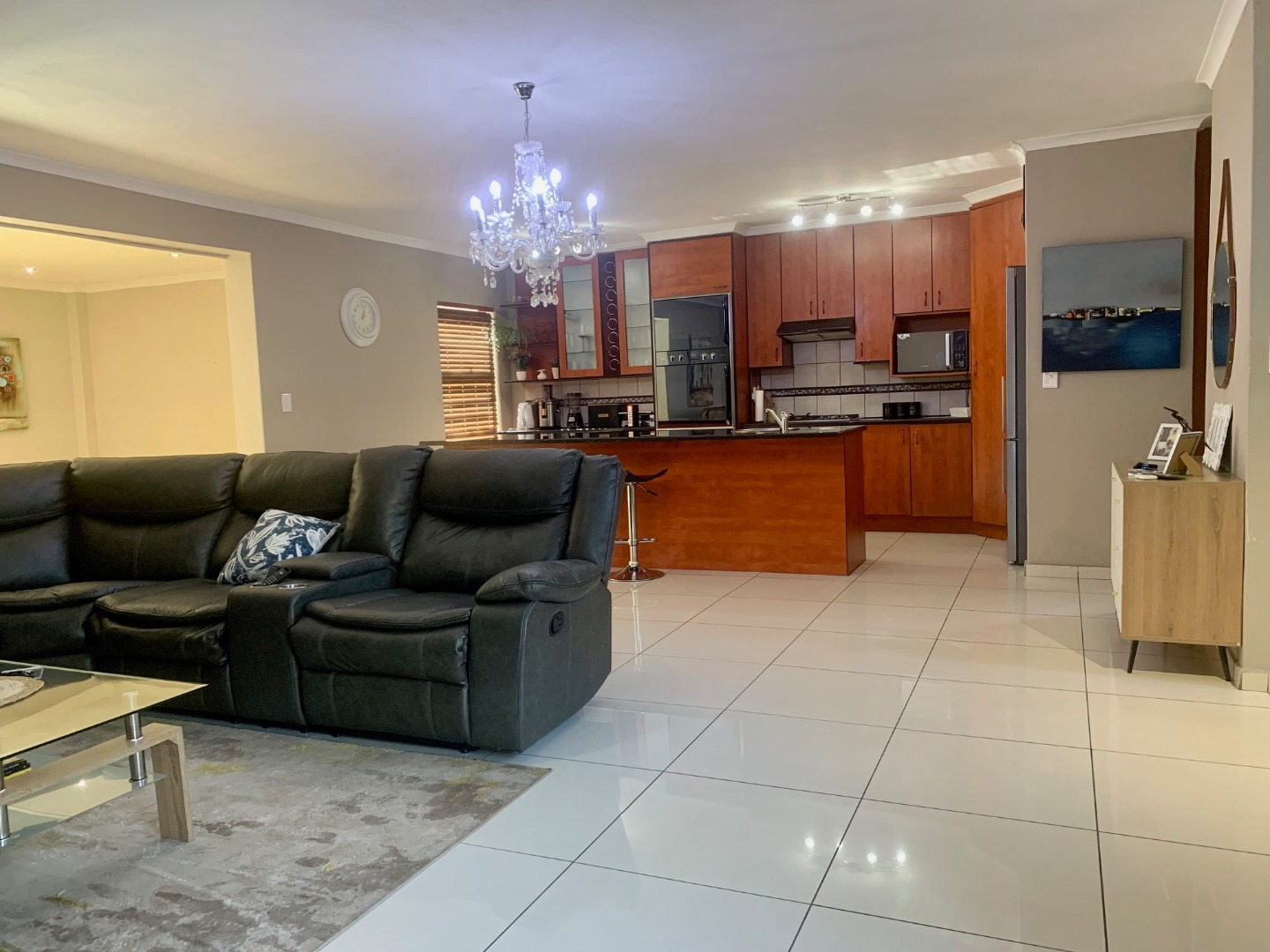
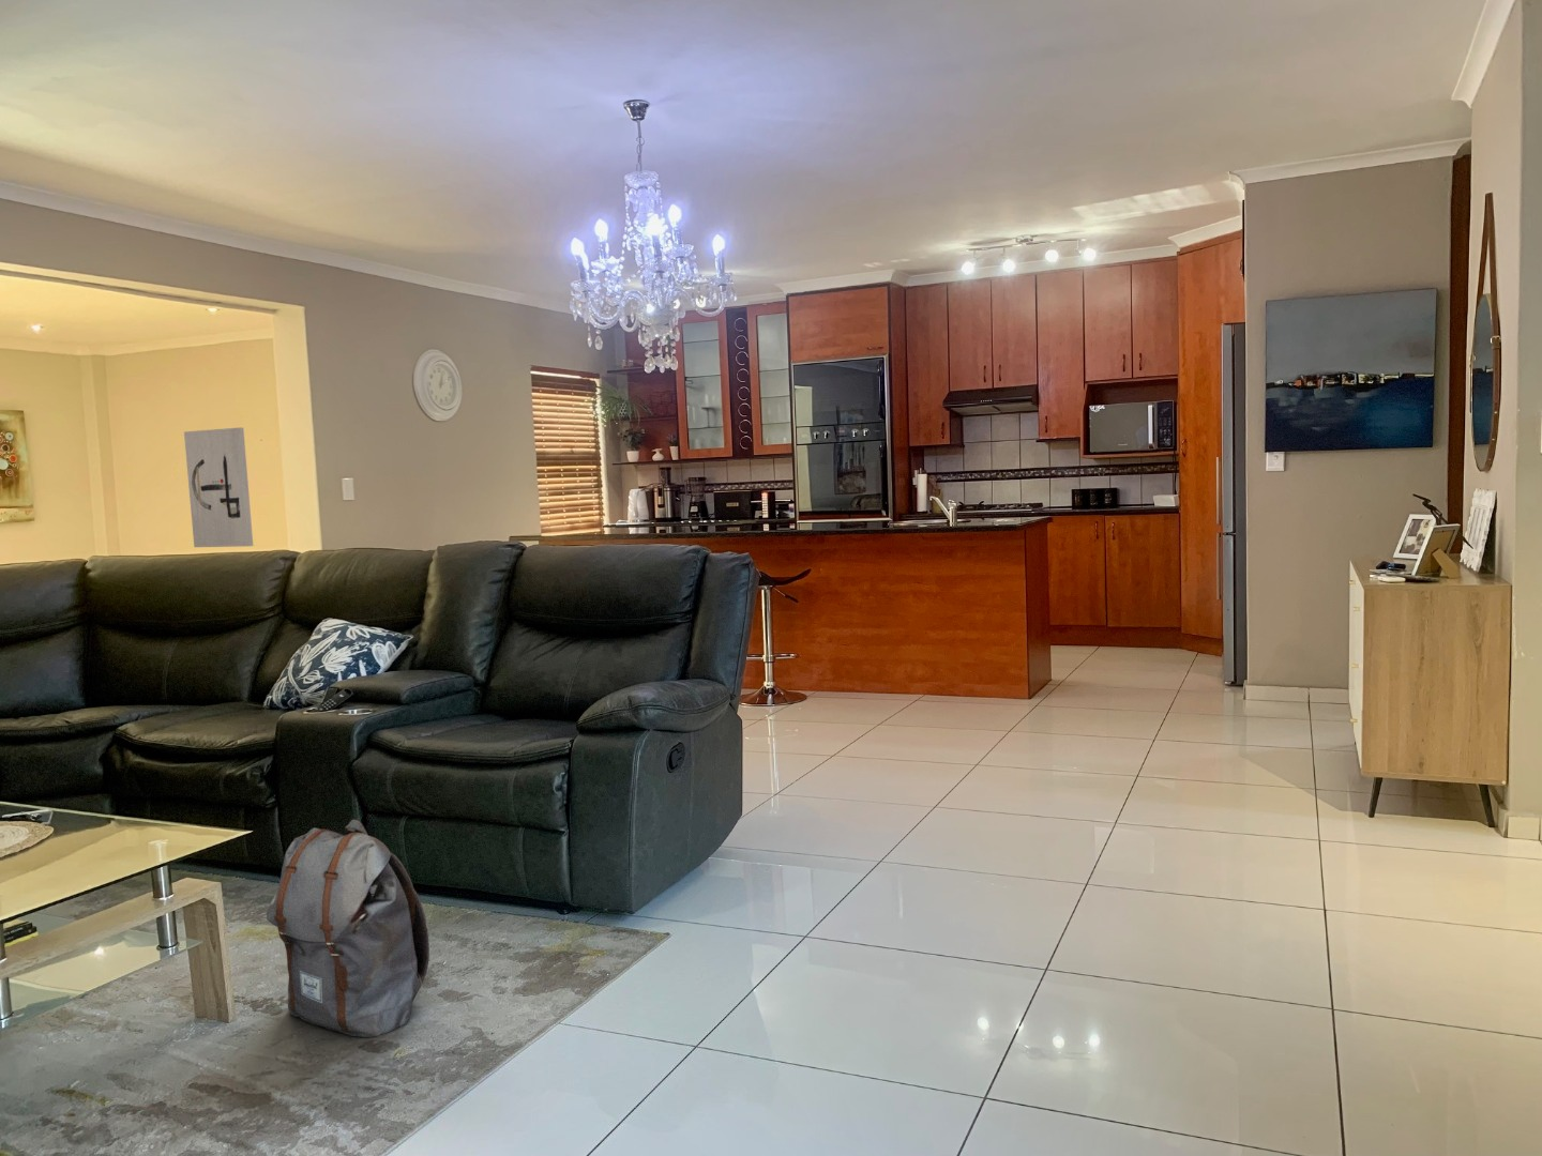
+ wall art (219, 488)
+ backpack (348, 917)
